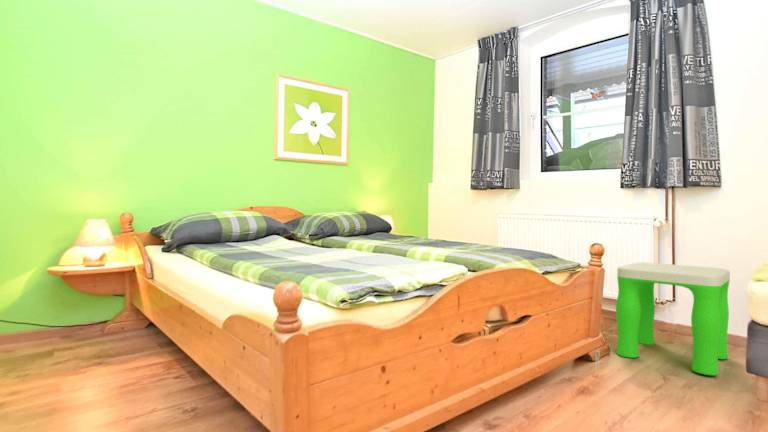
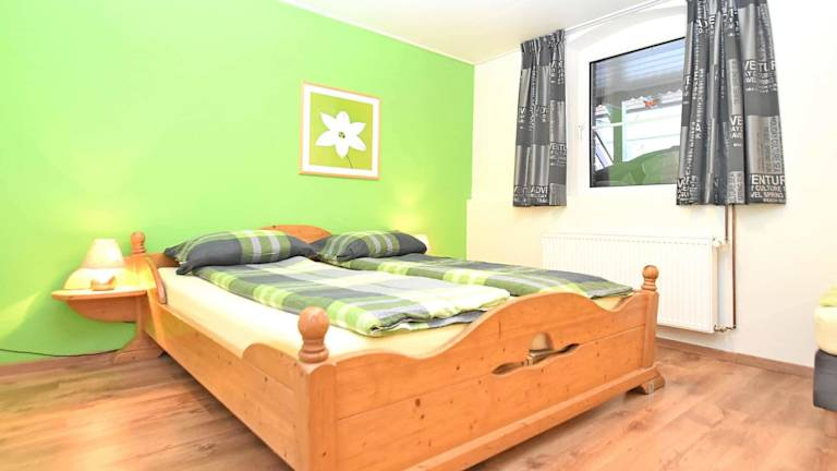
- stool (654, 311)
